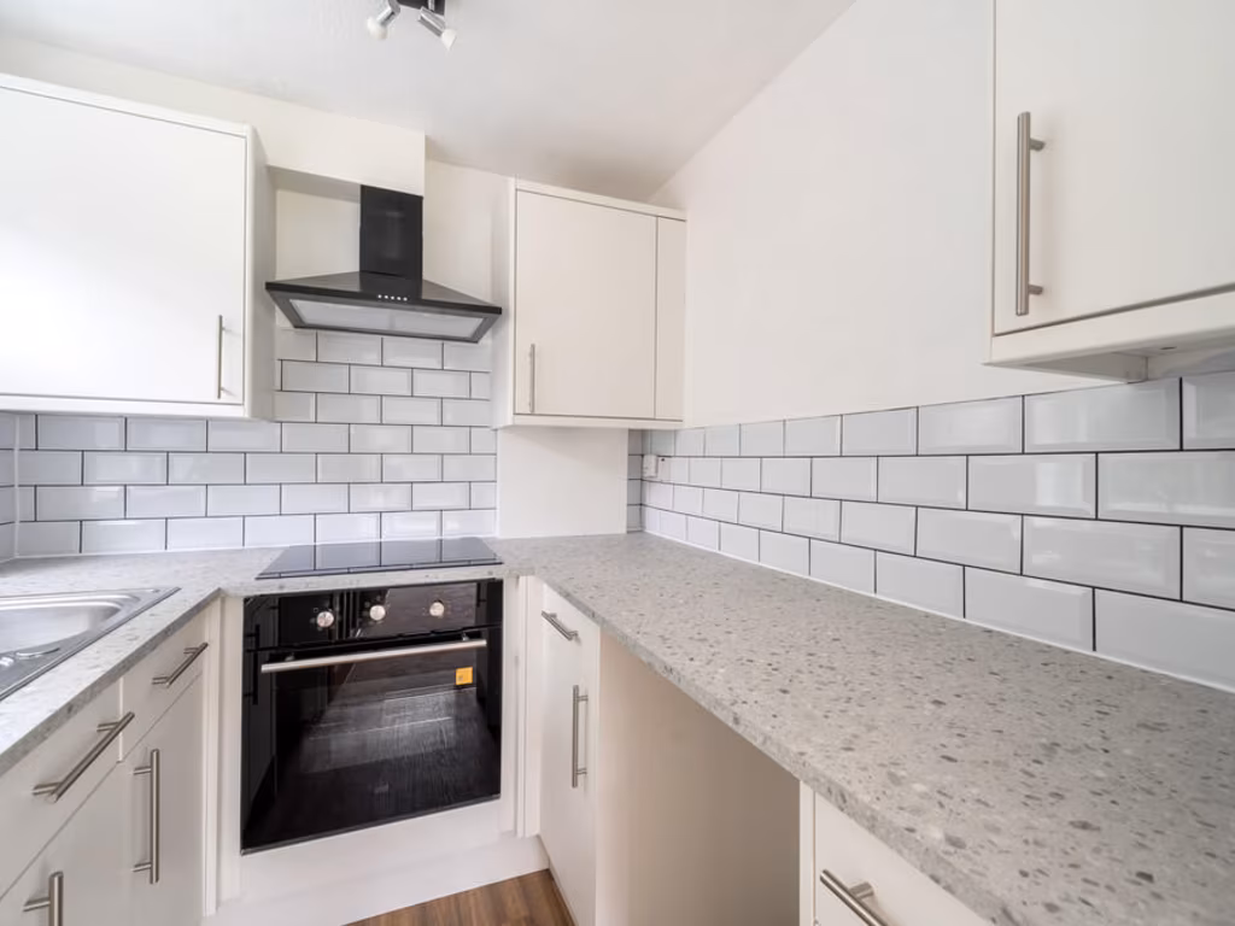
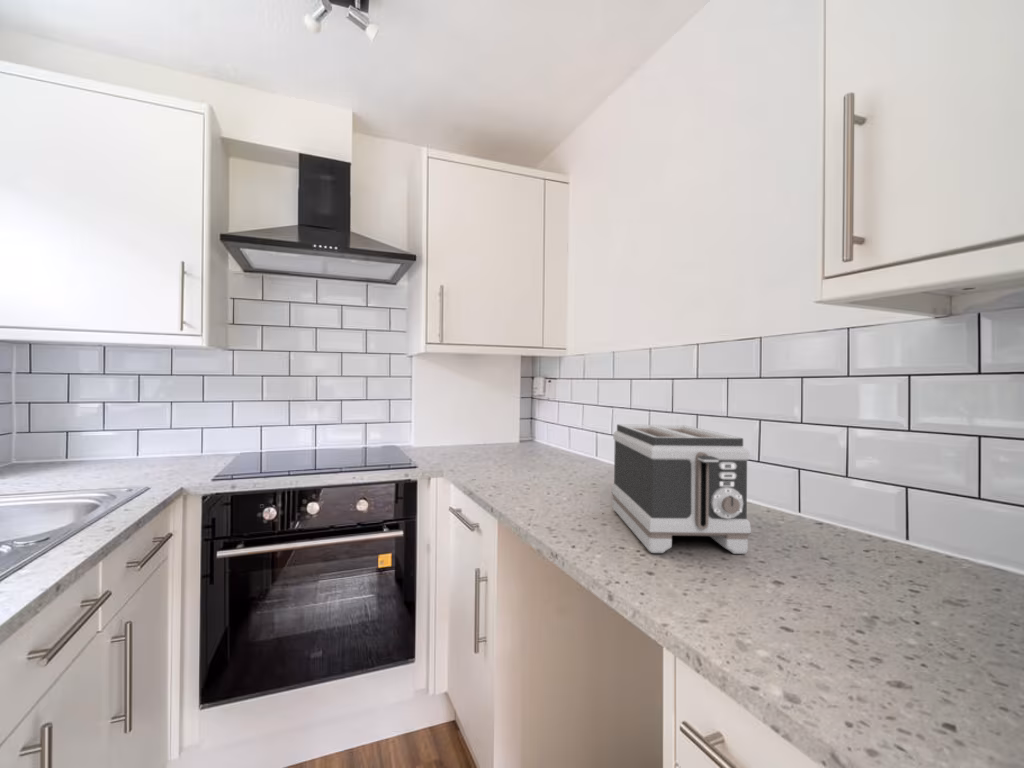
+ toaster (674, 481)
